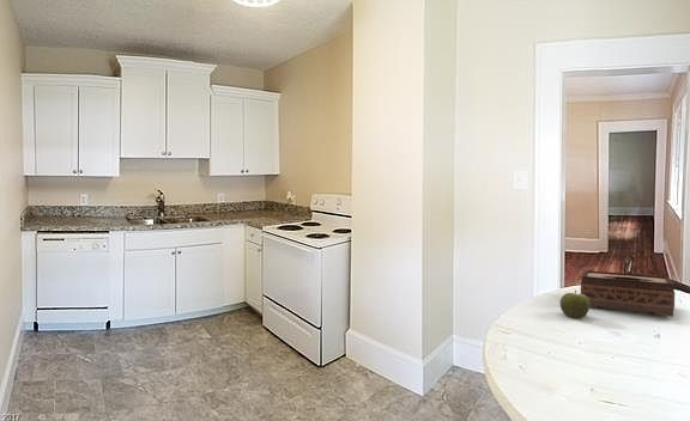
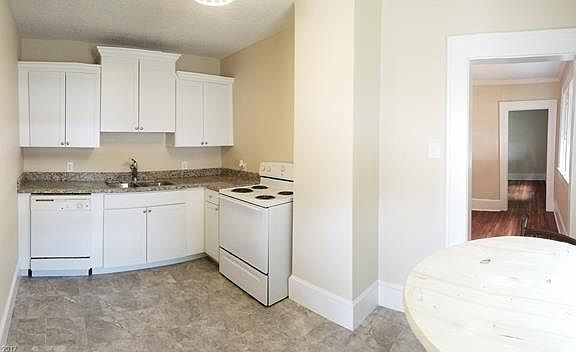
- apple (574, 303)
- tissue box (624, 291)
